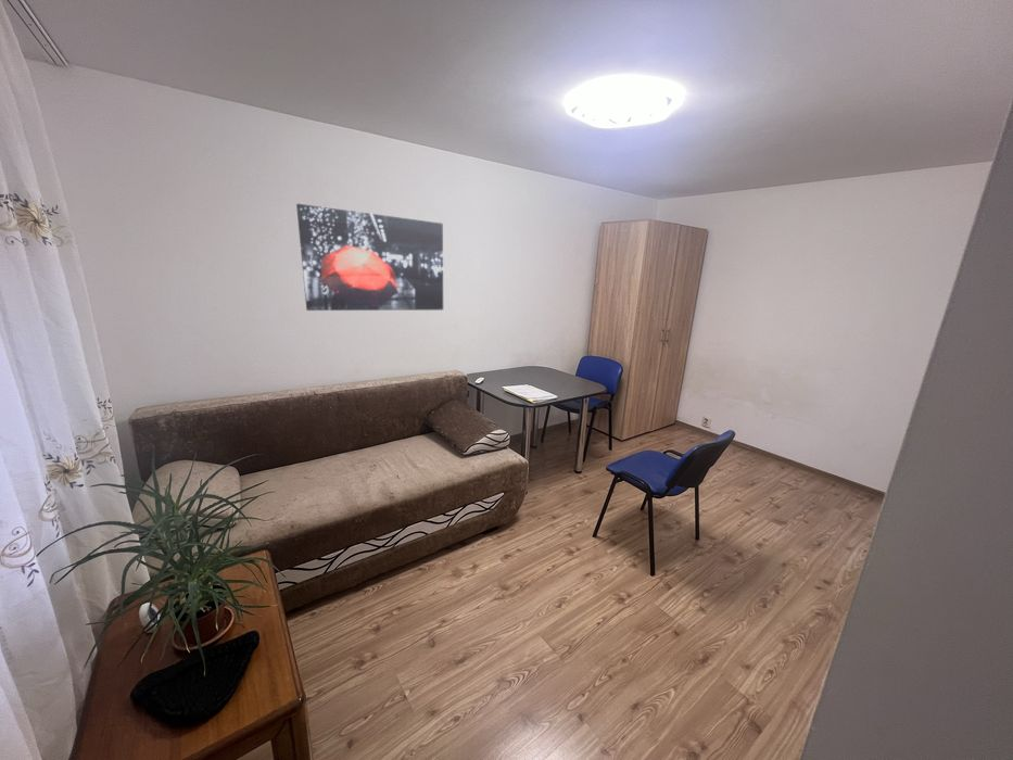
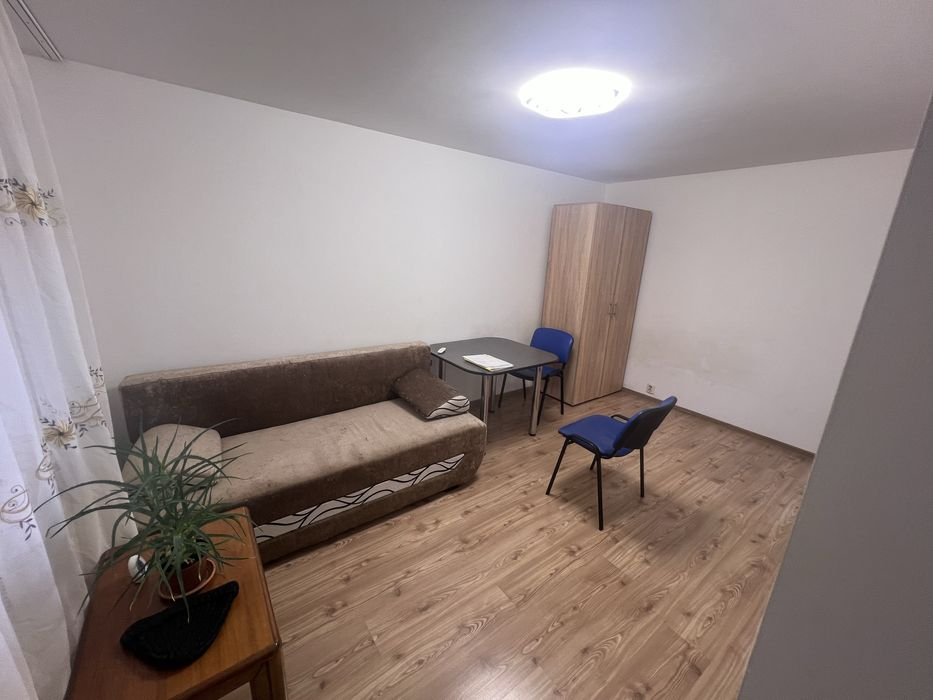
- wall art (379, 264)
